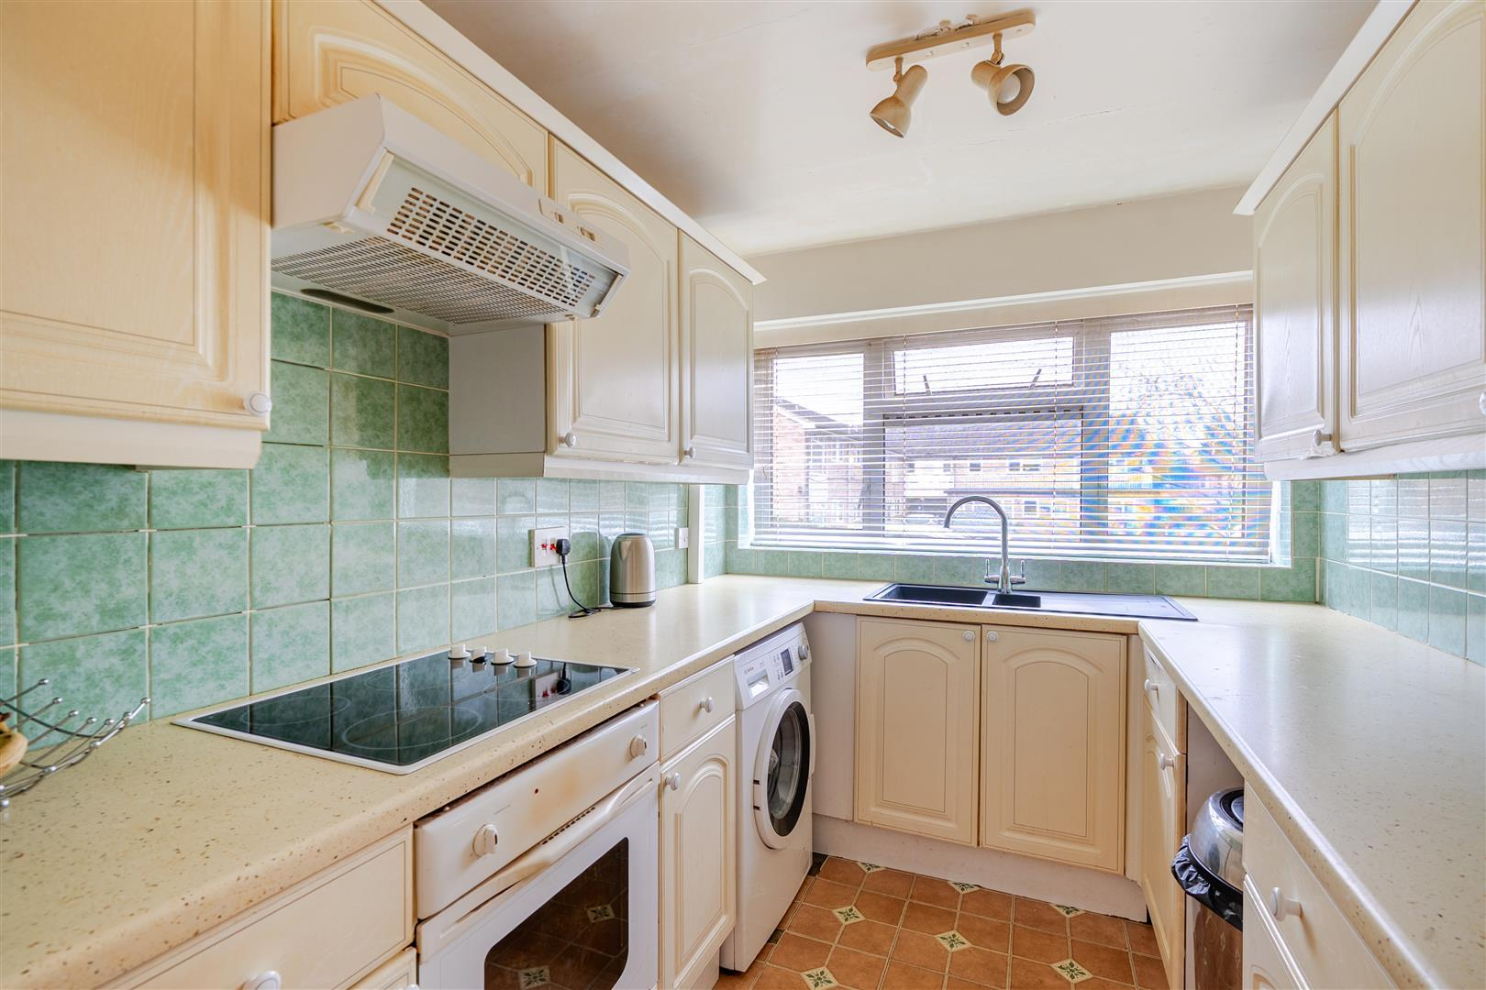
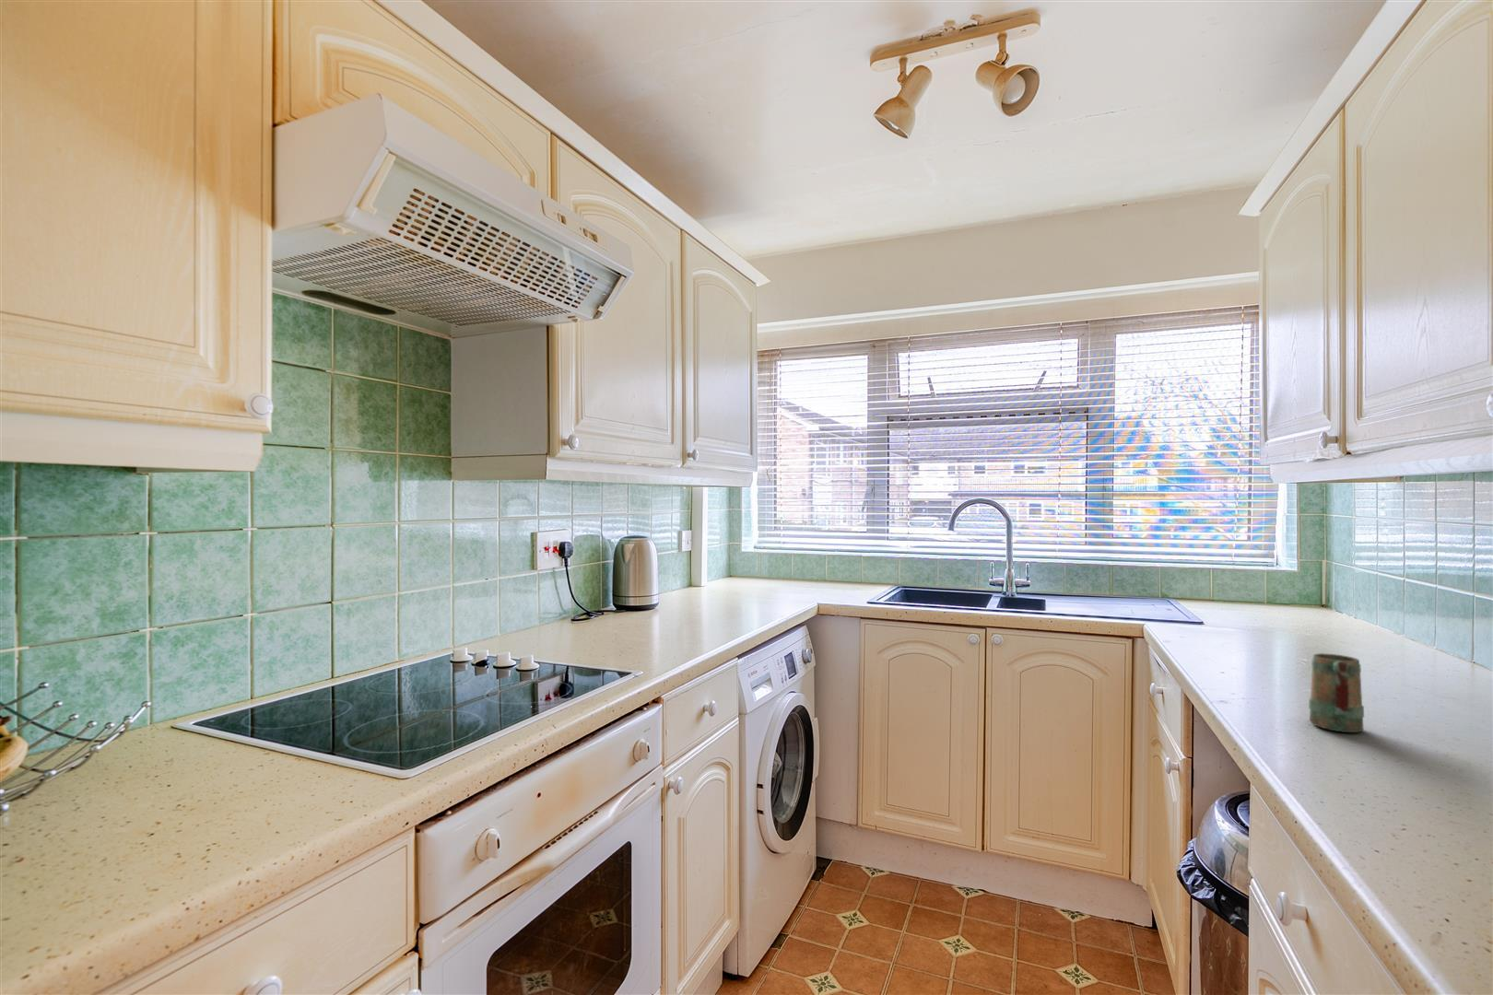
+ mug (1336, 693)
